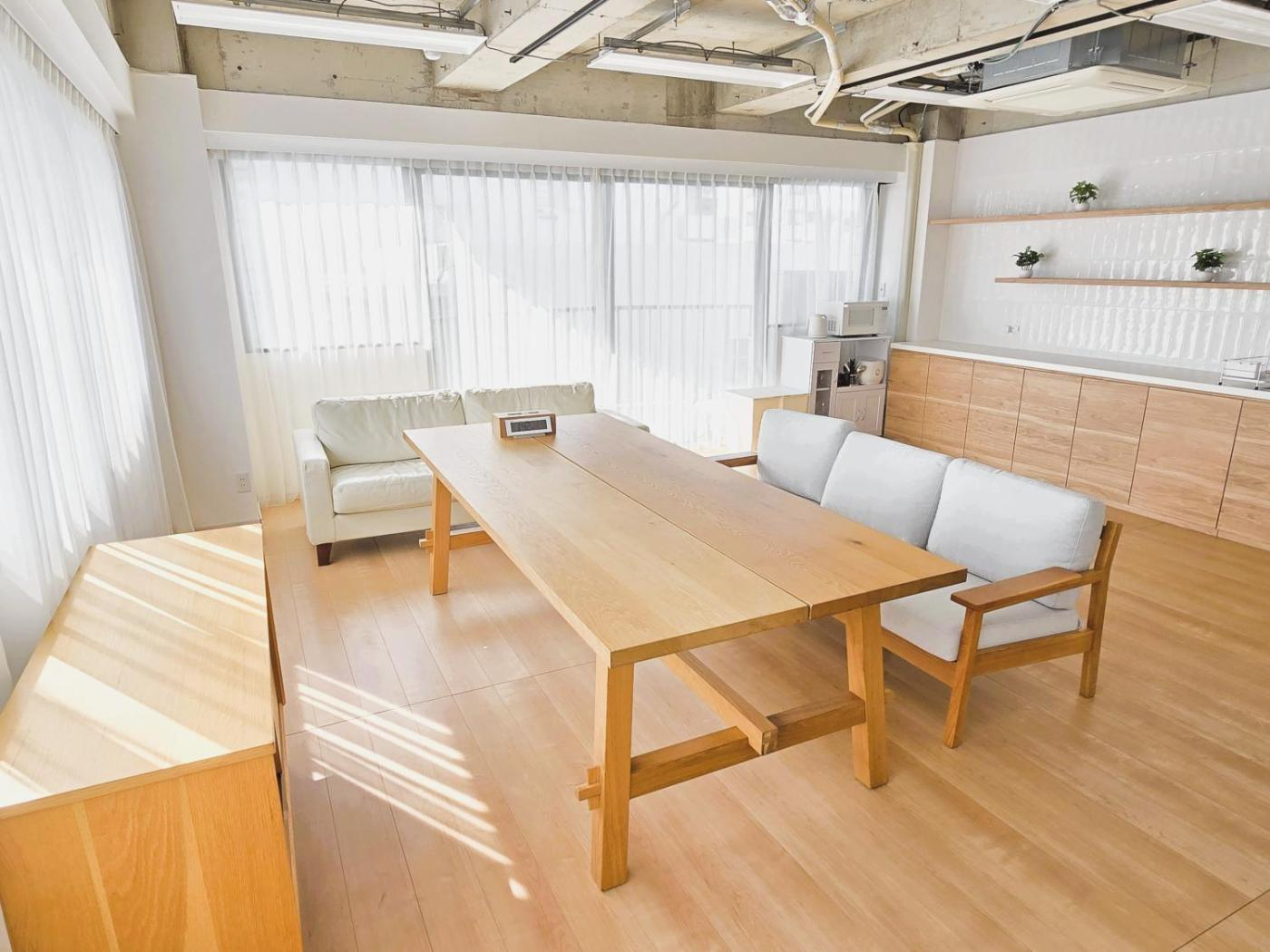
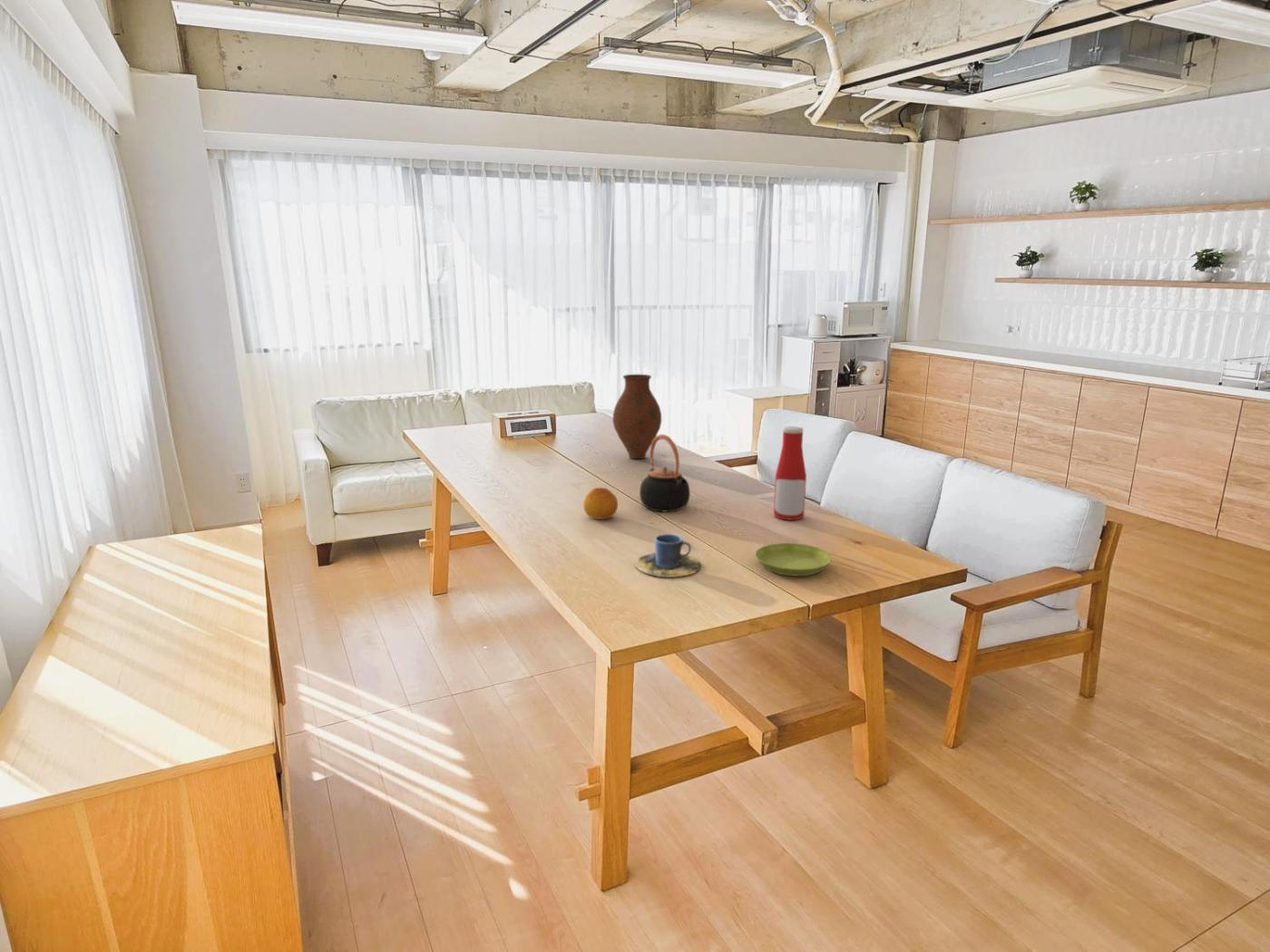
+ fruit (601, 502)
+ teapot (667, 471)
+ bottle (791, 472)
+ vase (637, 417)
+ saucer (792, 560)
+ cup (668, 551)
